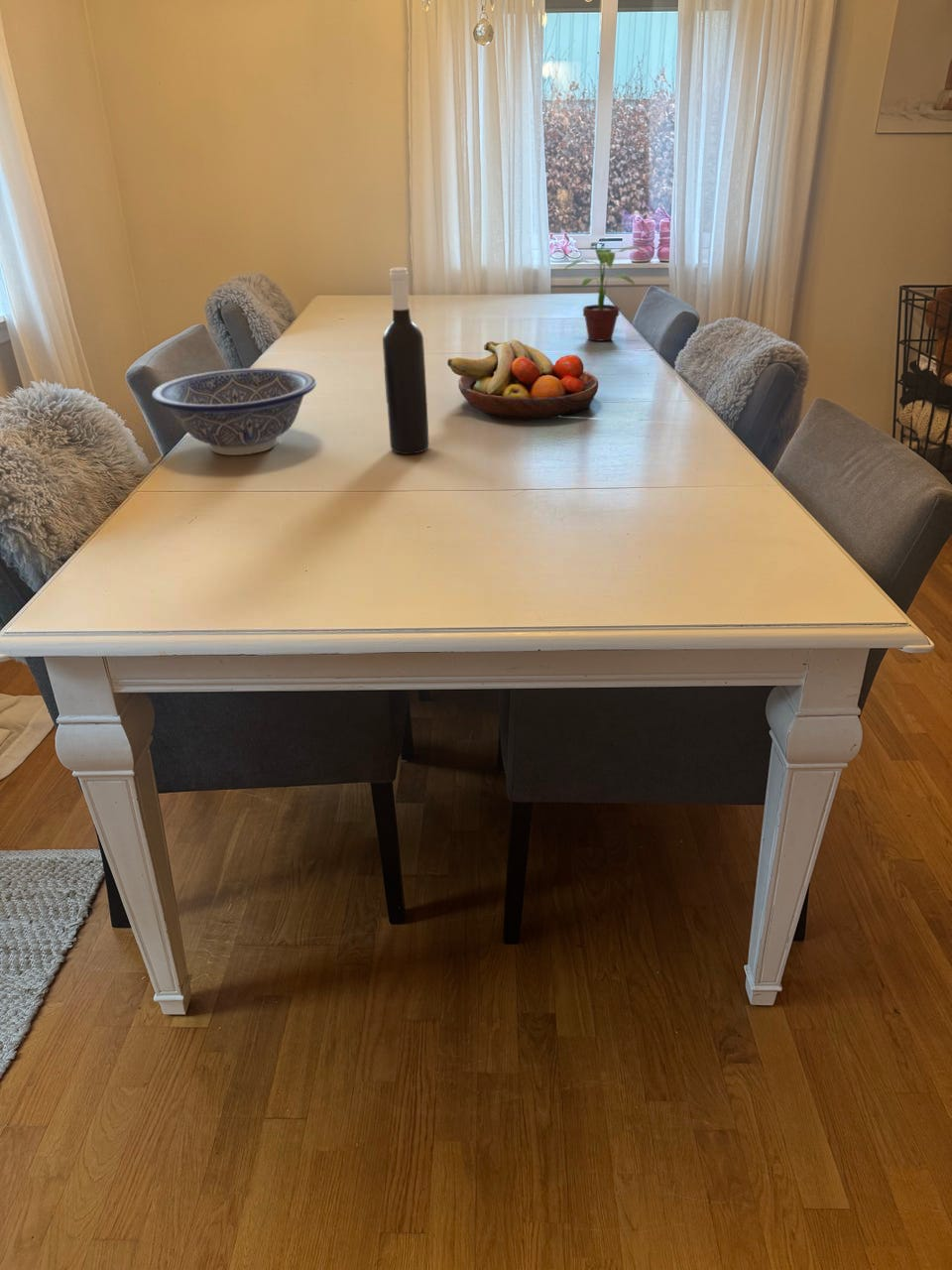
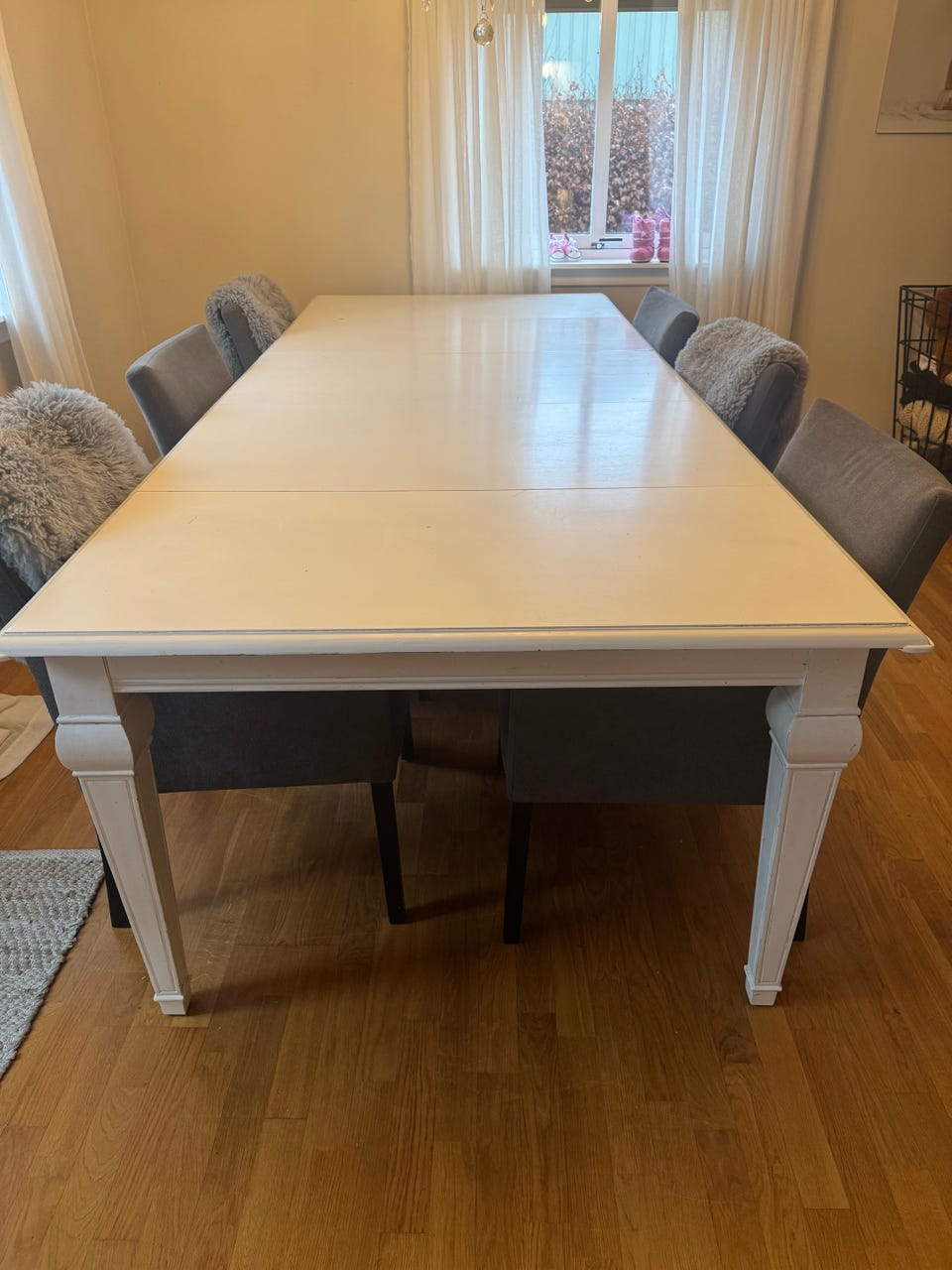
- decorative bowl (239, 416)
- fruit bowl (527, 374)
- wine bottle (404, 362)
- potted plant (604, 294)
